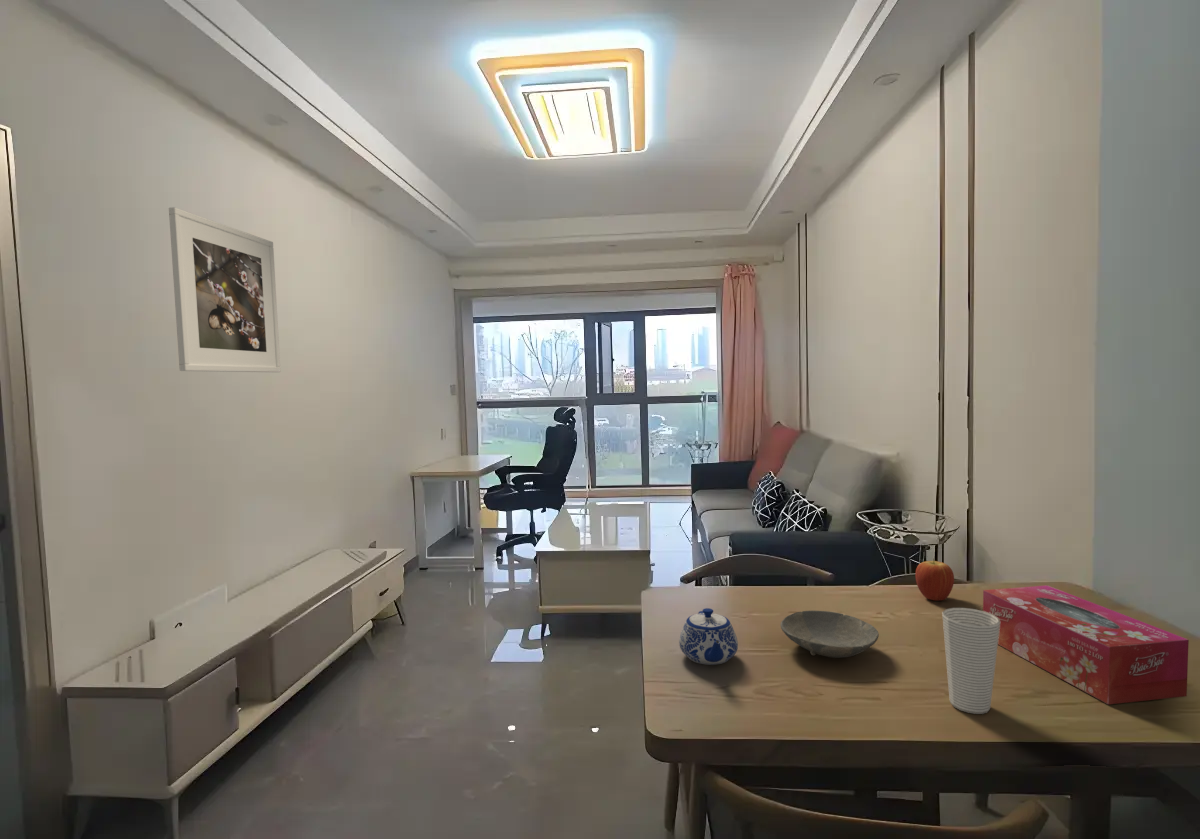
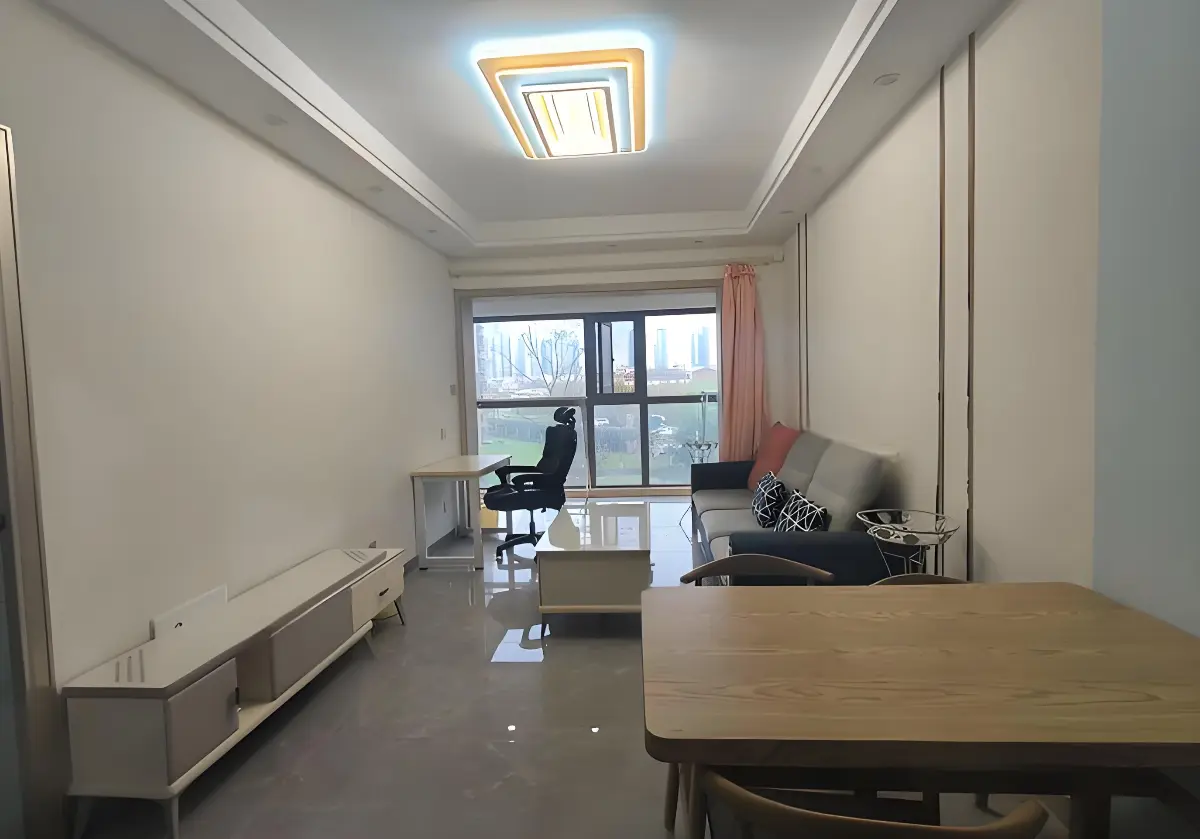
- cup (970, 660)
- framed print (231, 299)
- teapot (709, 635)
- tissue box (1074, 637)
- bowl (828, 638)
- fruit (934, 578)
